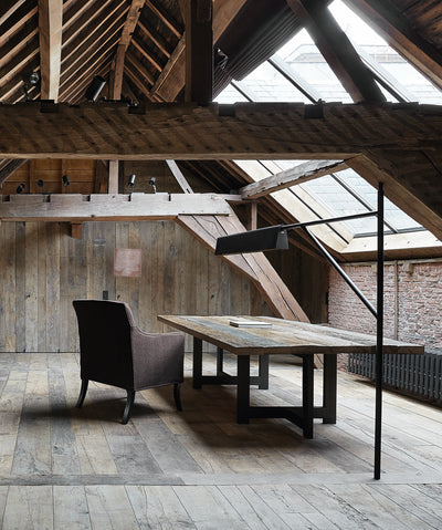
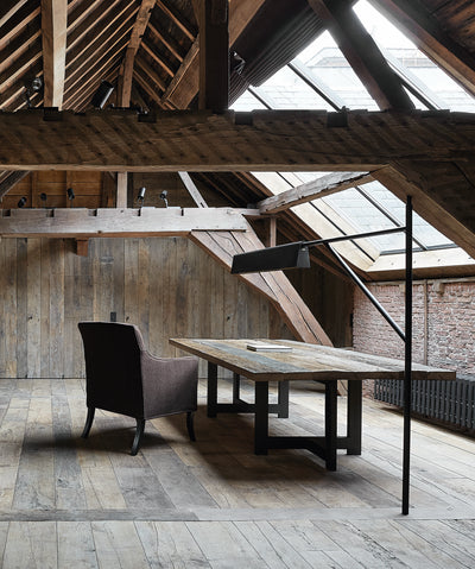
- wall art (127, 262)
